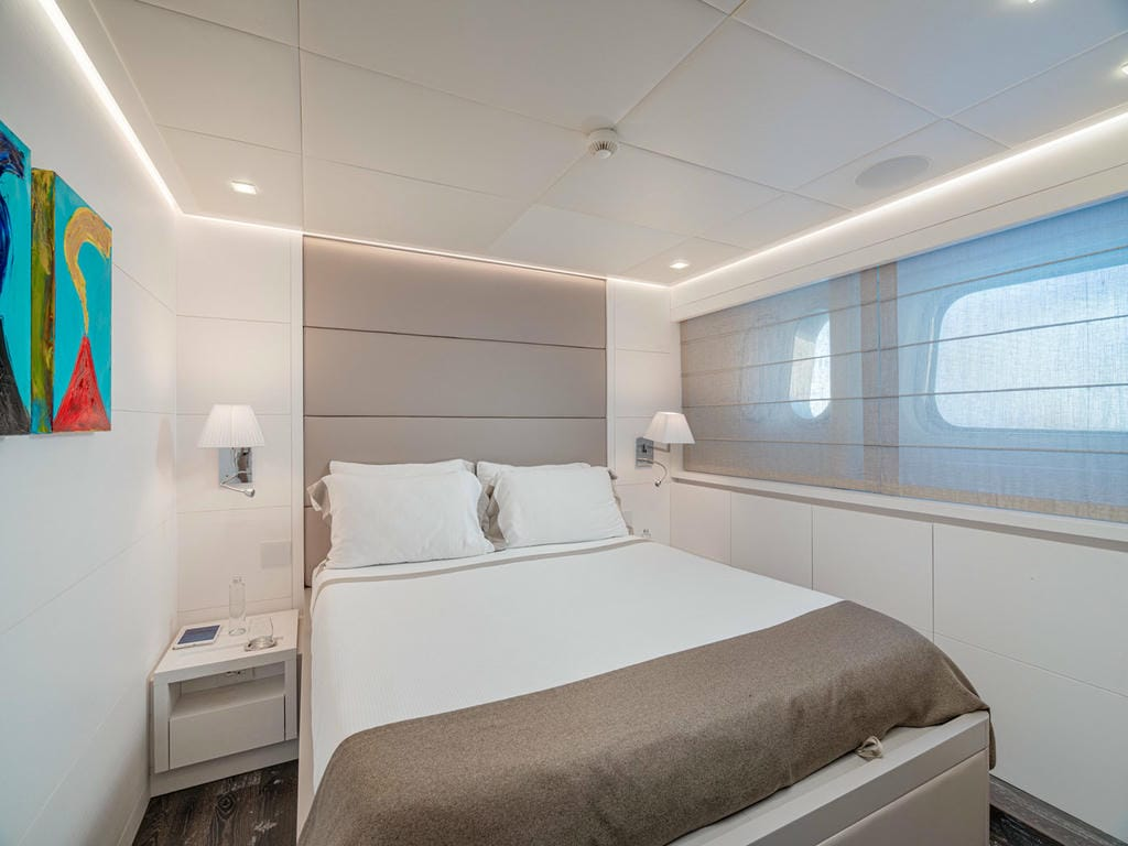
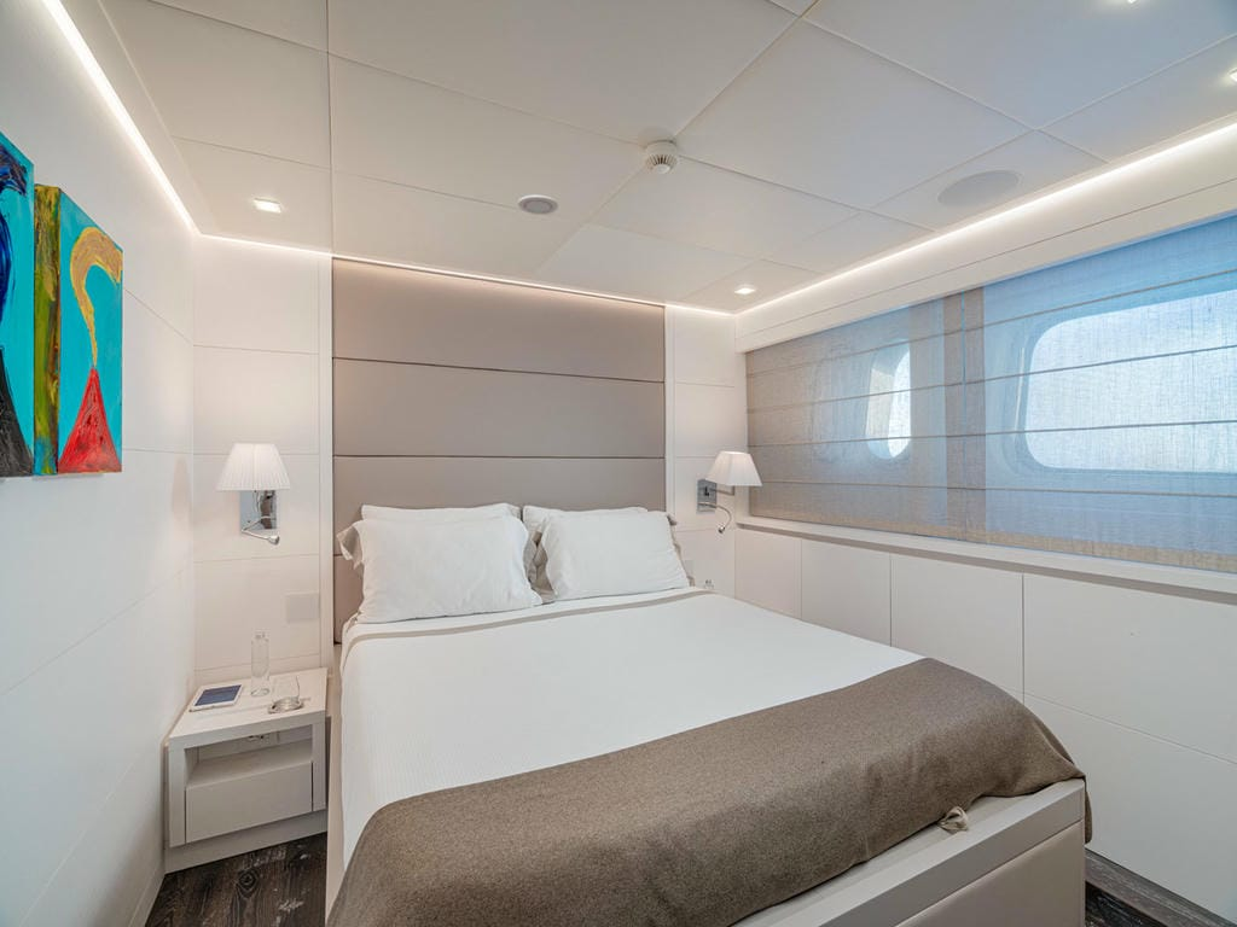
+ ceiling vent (538, 204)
